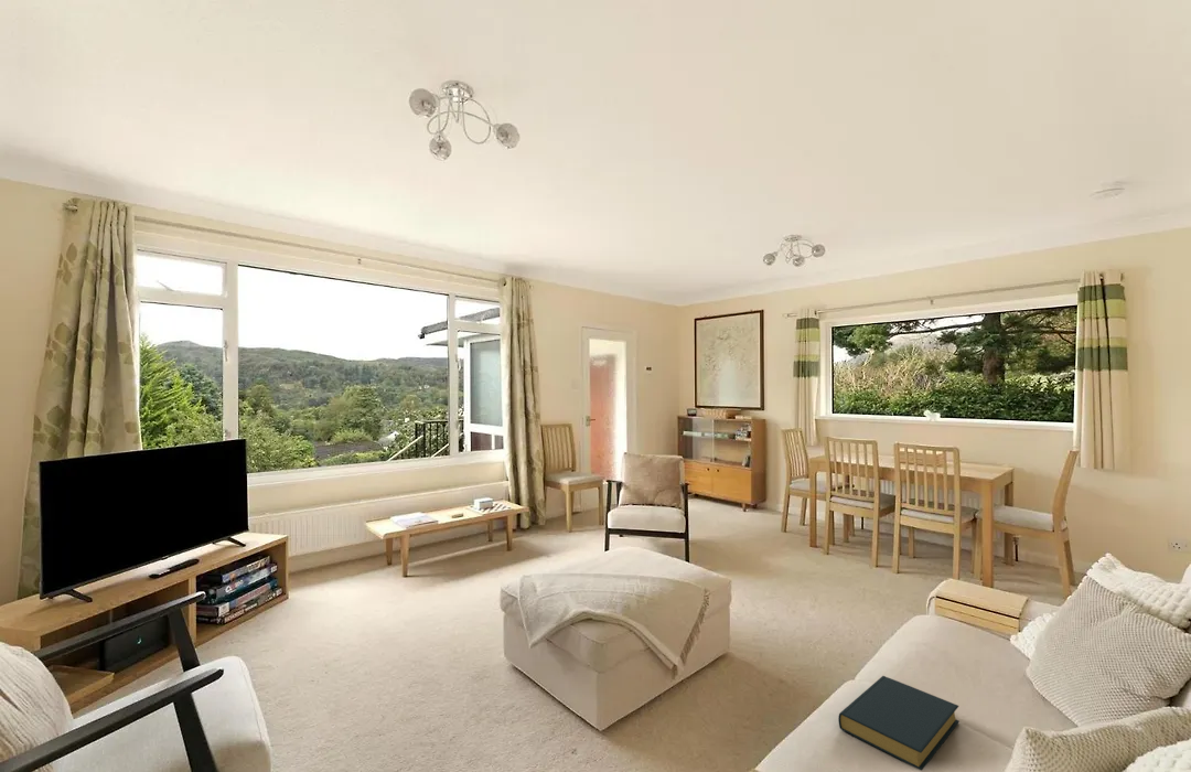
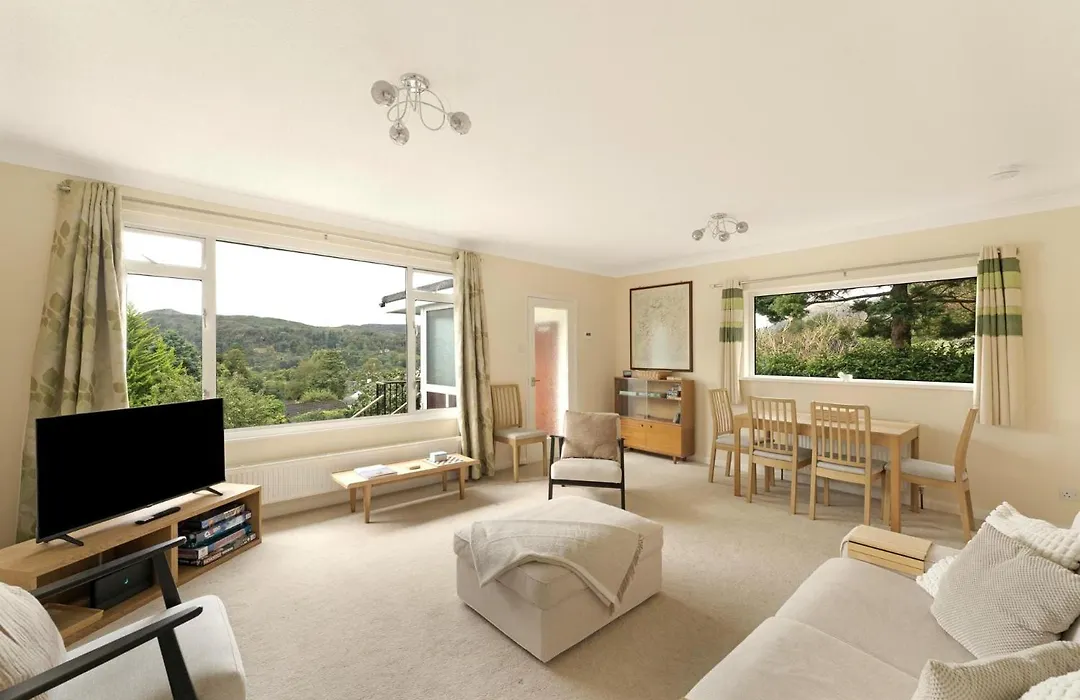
- hardback book (899, 717)
